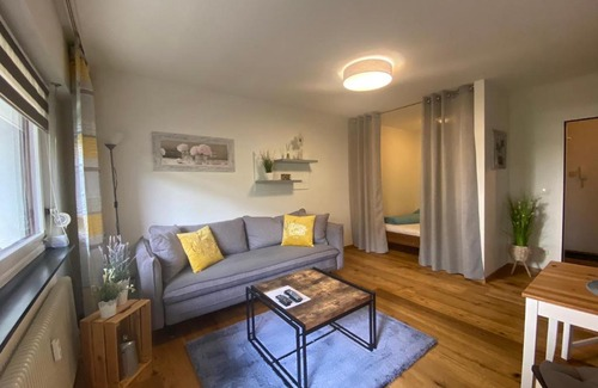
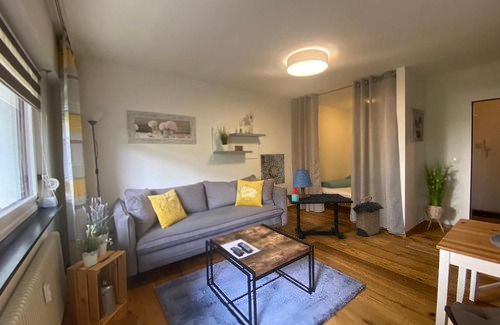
+ wall art (273, 169)
+ side table (316, 203)
+ table lamp (302, 183)
+ laundry hamper (367, 213)
